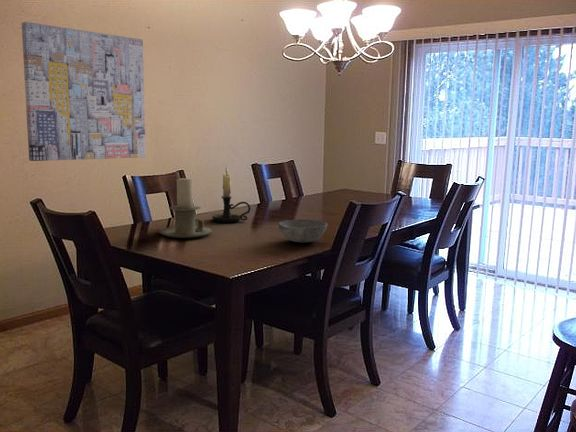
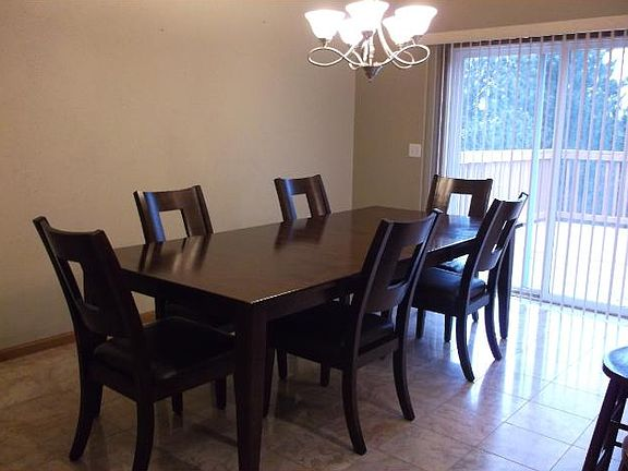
- bowl (302, 232)
- wall art (89, 96)
- candle holder (185, 206)
- candle holder (230, 192)
